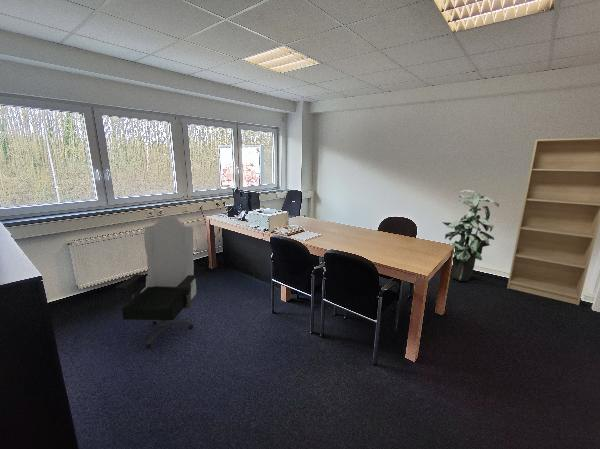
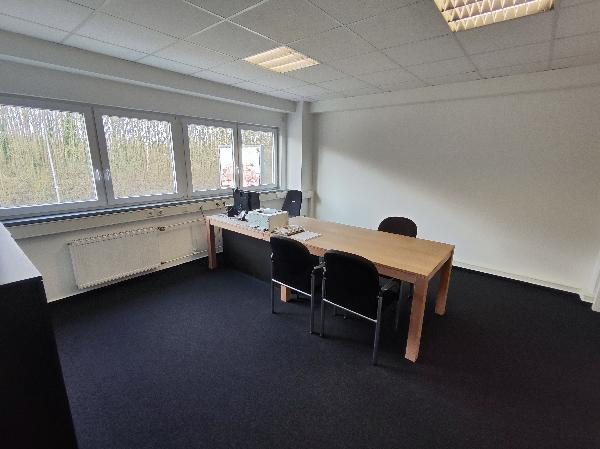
- bookshelf (556, 220)
- office chair (161, 278)
- indoor plant (465, 235)
